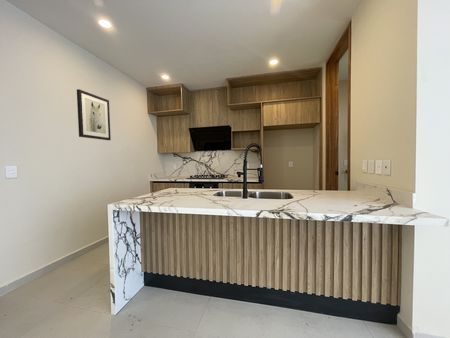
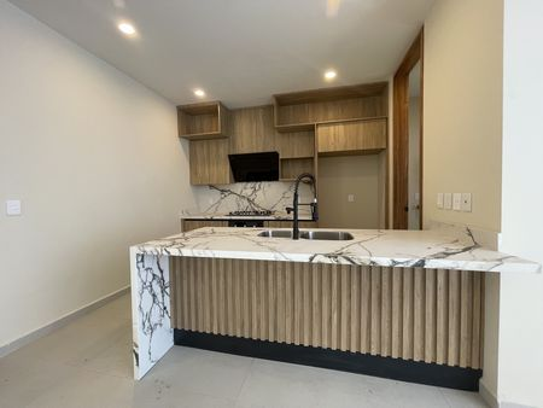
- wall art (95, 117)
